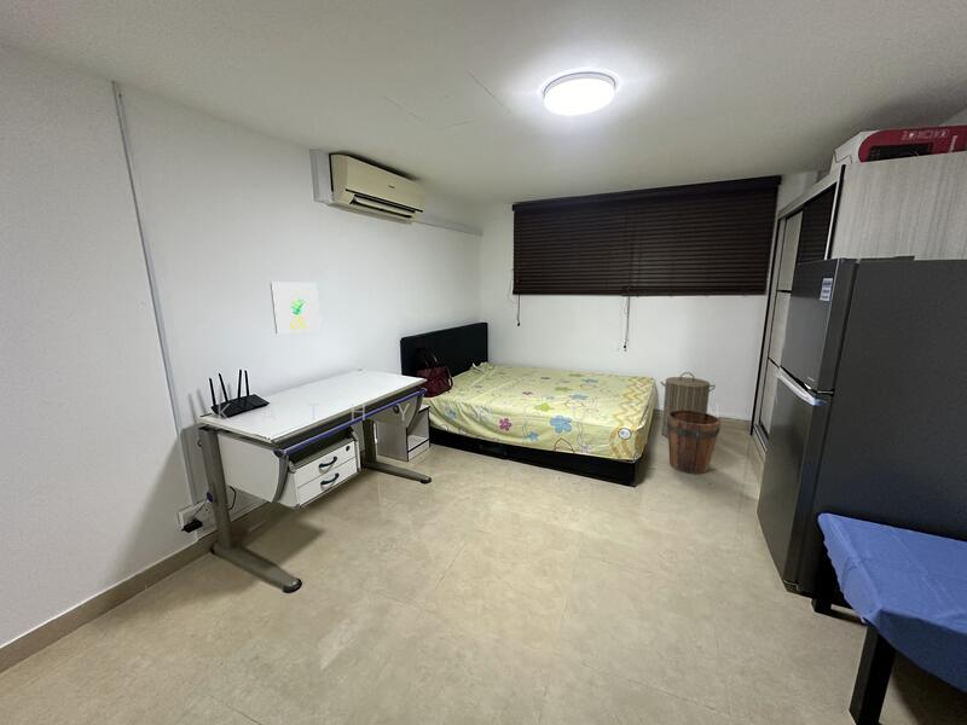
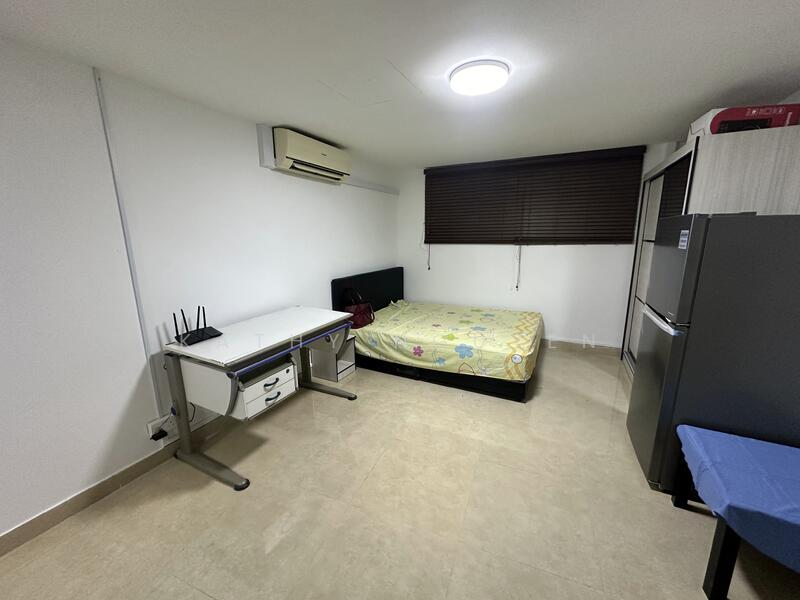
- laundry hamper (684, 404)
- wall art (296, 307)
- bucket (690, 441)
